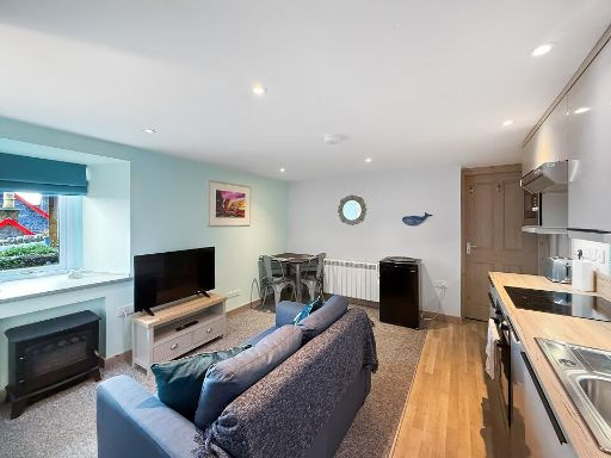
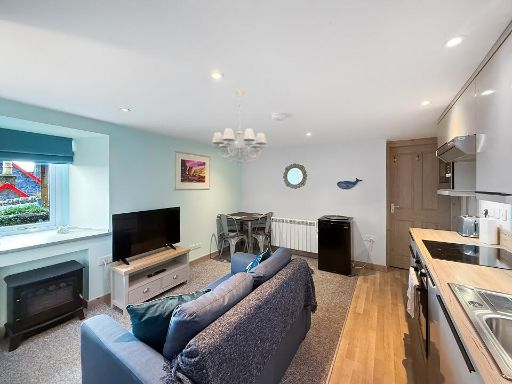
+ chandelier (239, 129)
